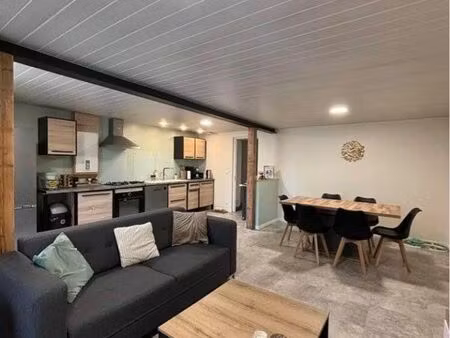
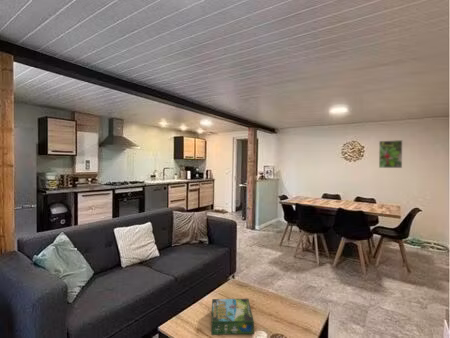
+ board game (231, 315)
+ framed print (390, 154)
